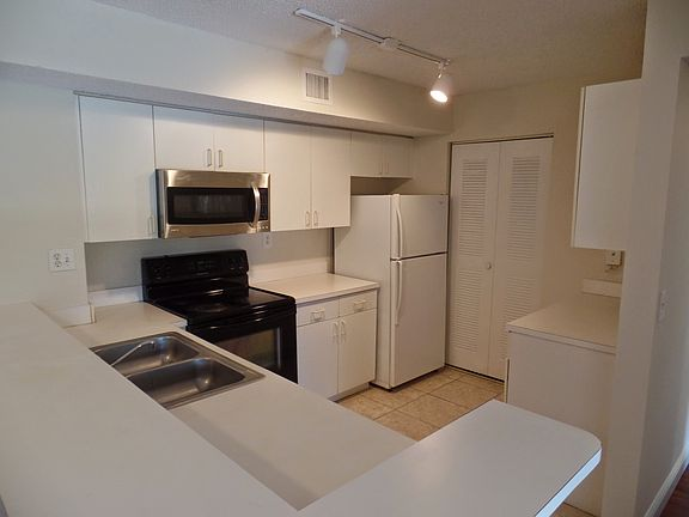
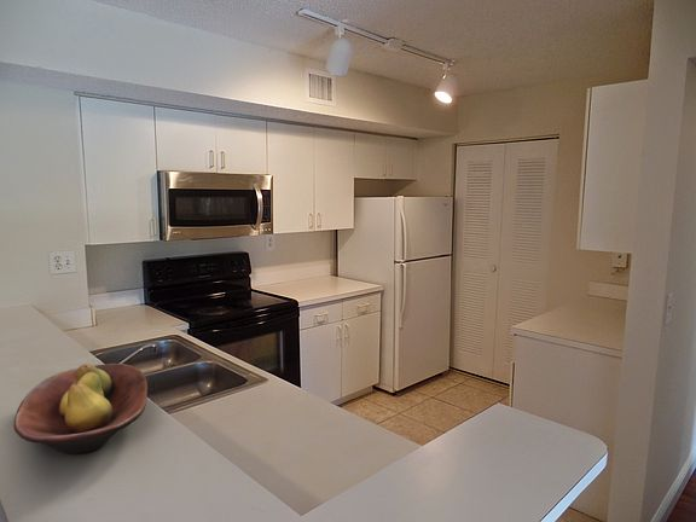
+ fruit bowl (87, 398)
